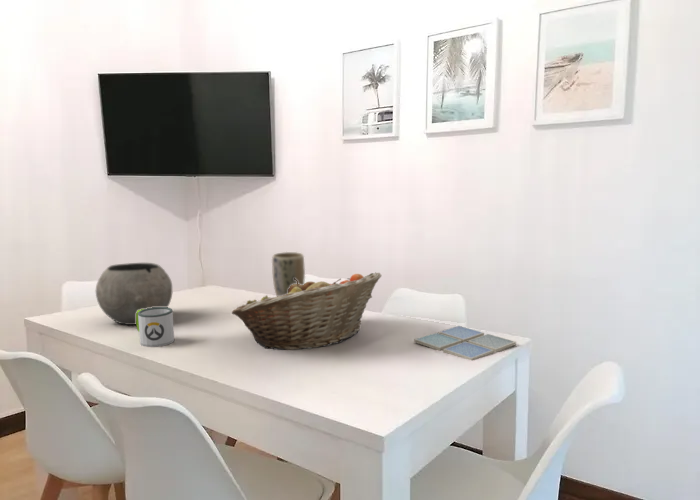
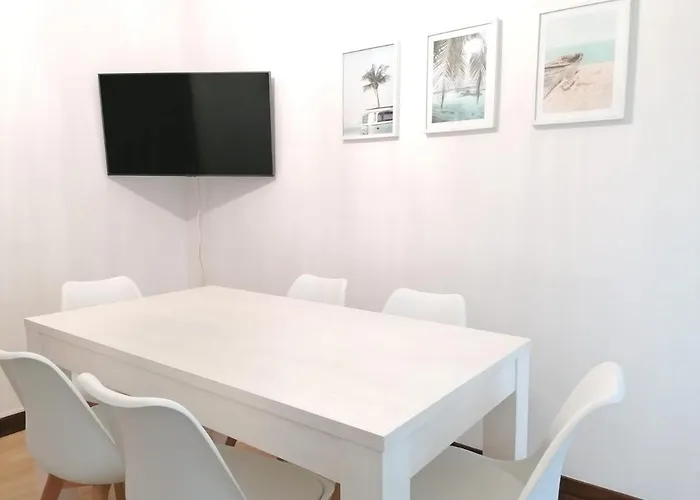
- plant pot (288, 278)
- drink coaster (464, 342)
- bowl (134, 292)
- fruit basket (310, 304)
- mug (152, 325)
